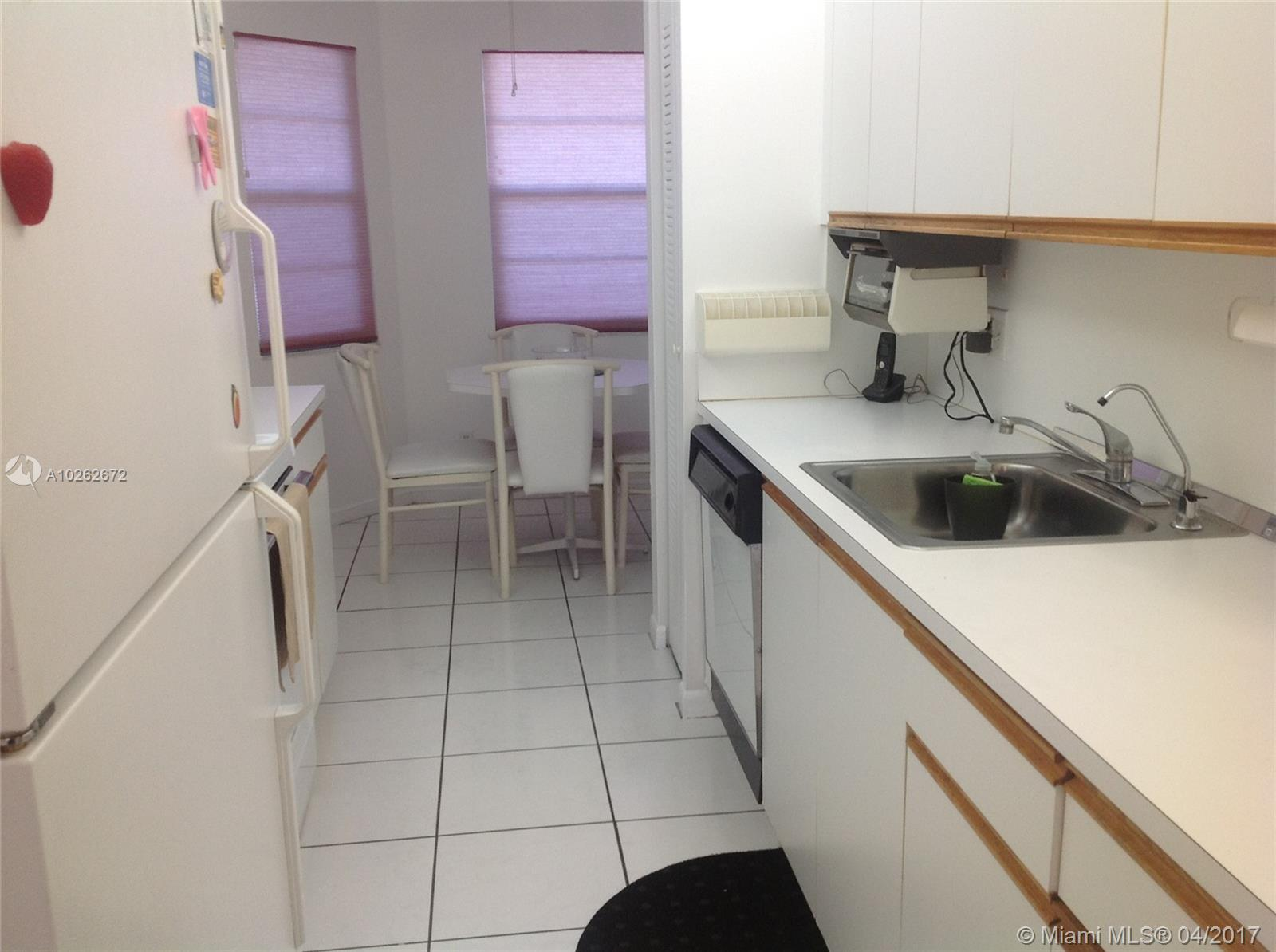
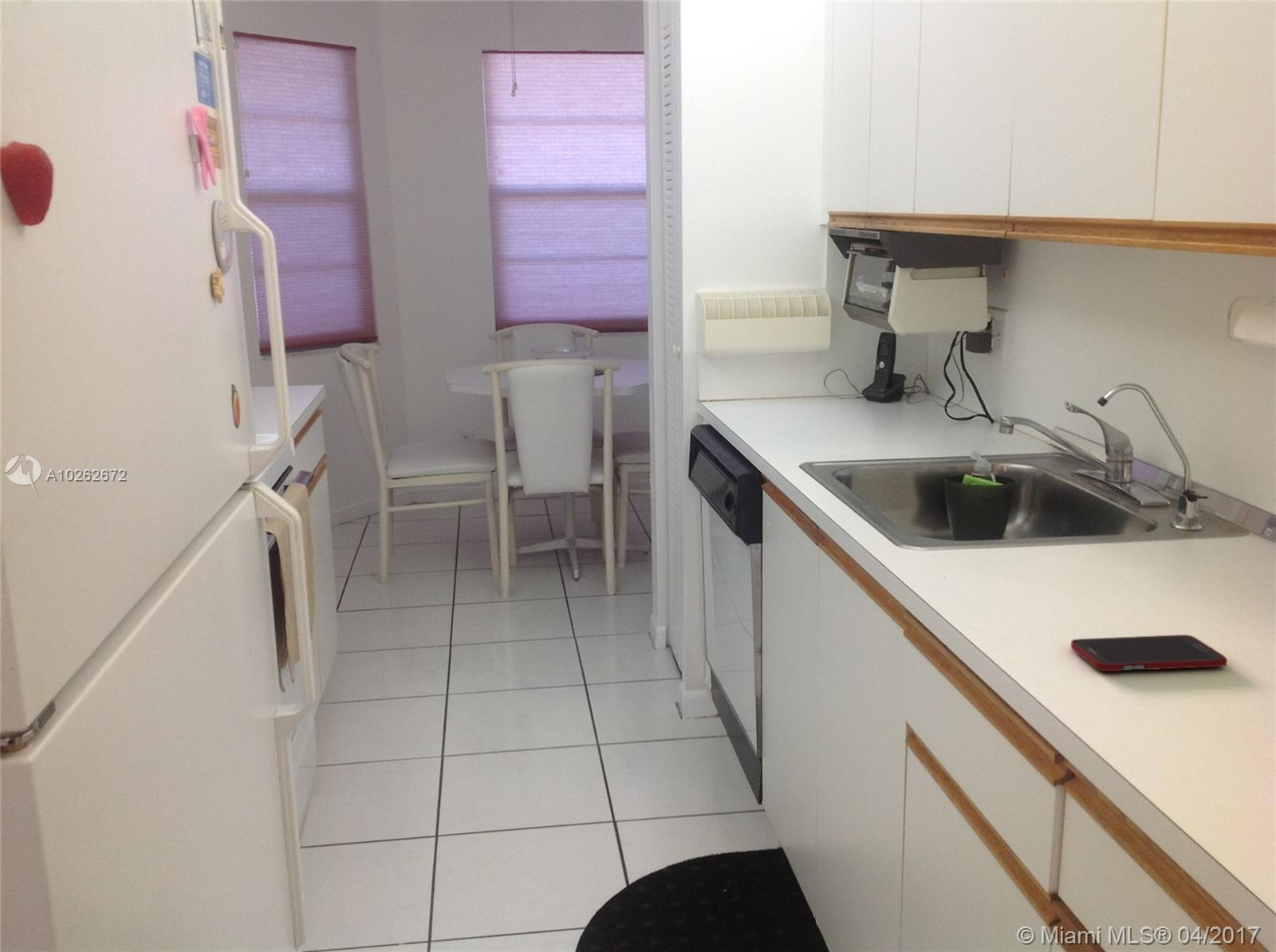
+ cell phone (1147, 653)
